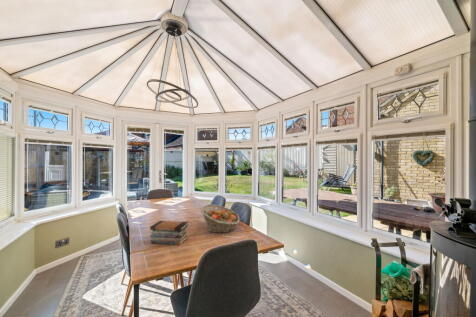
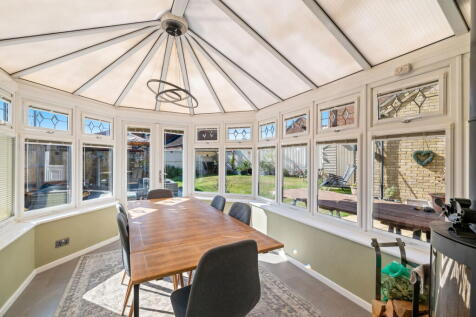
- book stack (169, 232)
- fruit basket (220, 217)
